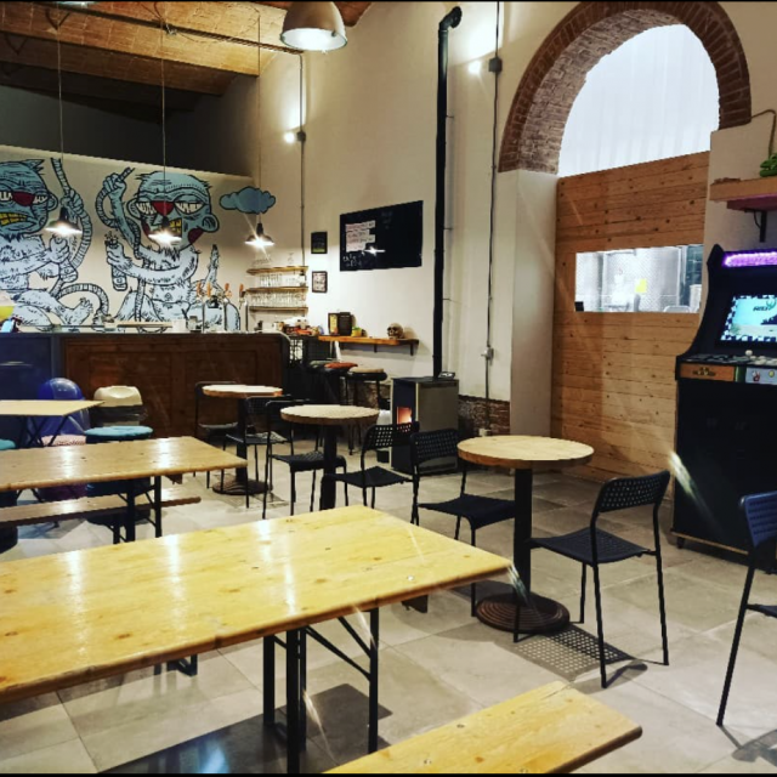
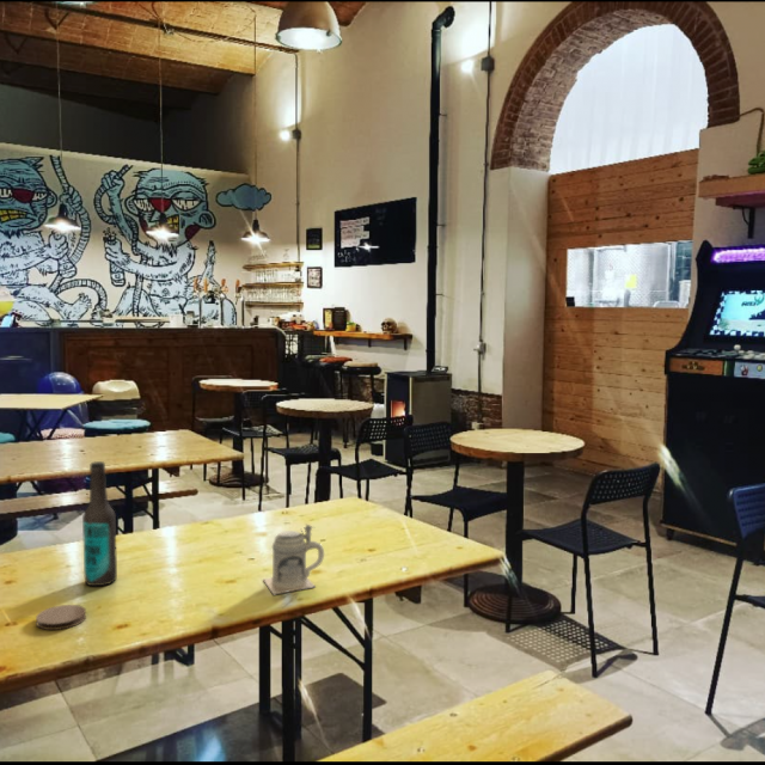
+ beer bottle (99, 521)
+ beer mug (290, 553)
+ coaster (61, 617)
